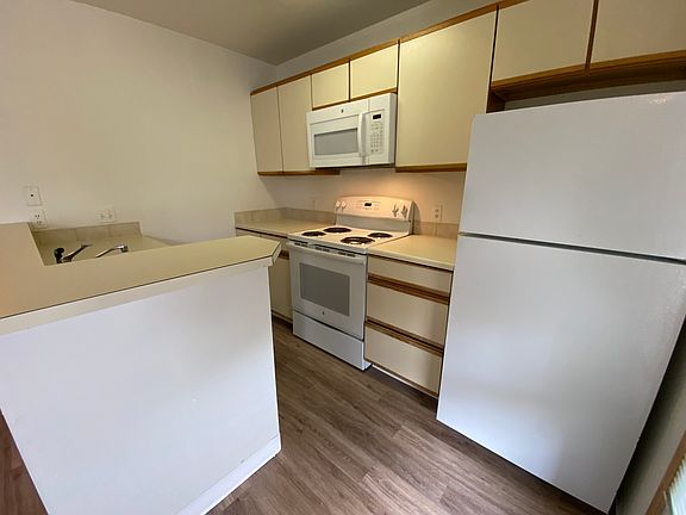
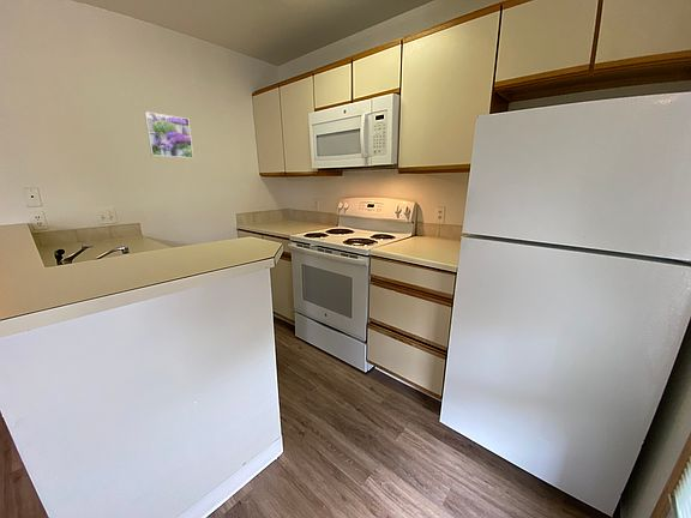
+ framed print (170, 135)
